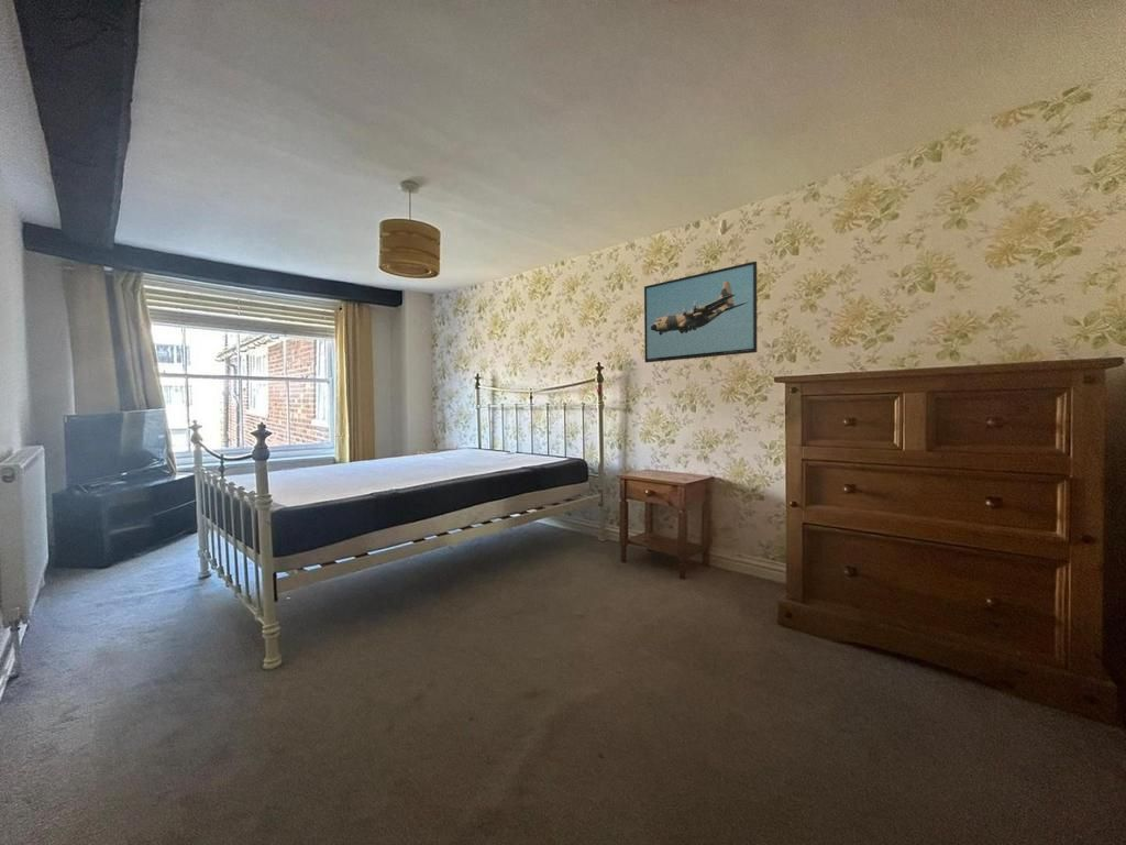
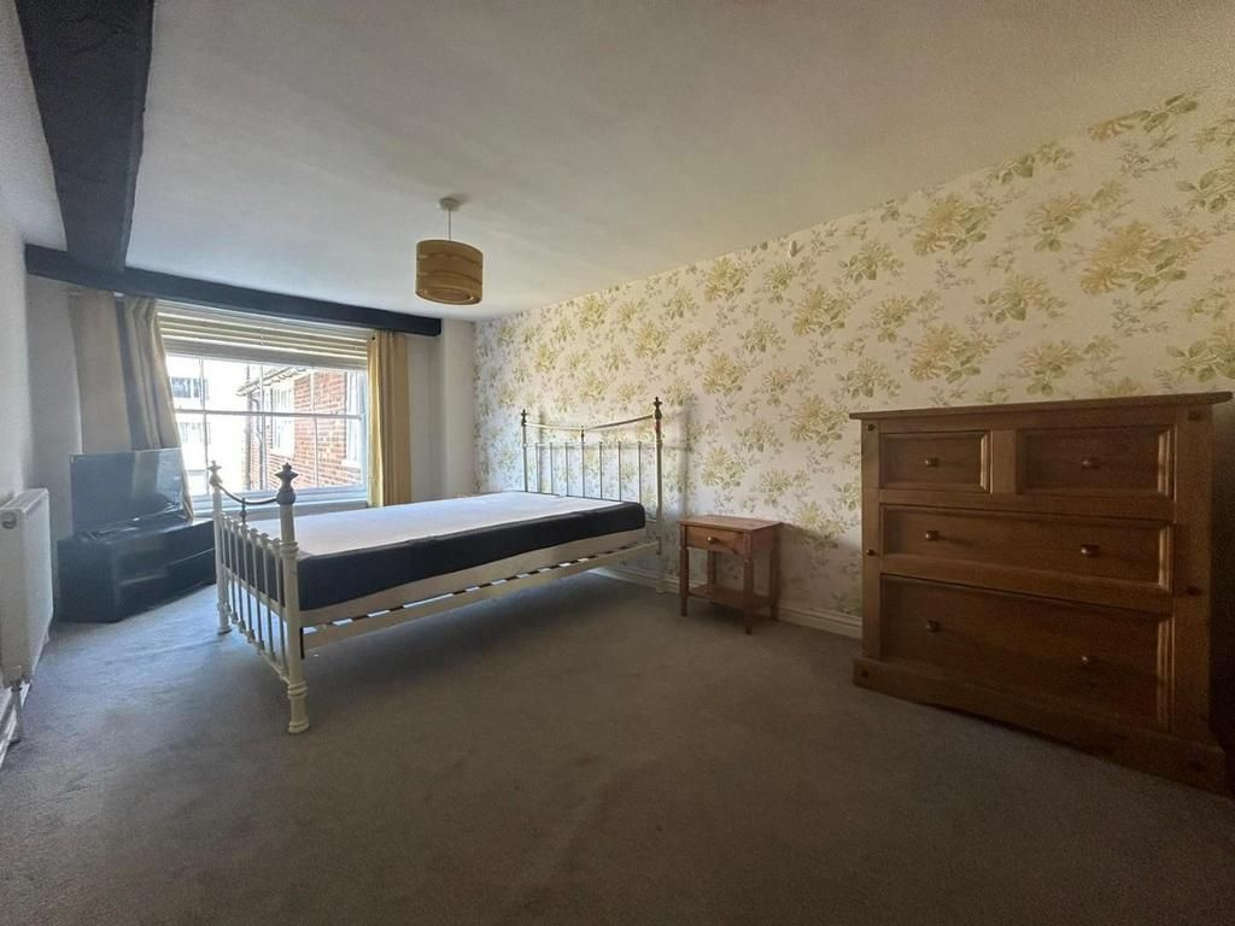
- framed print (695, 316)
